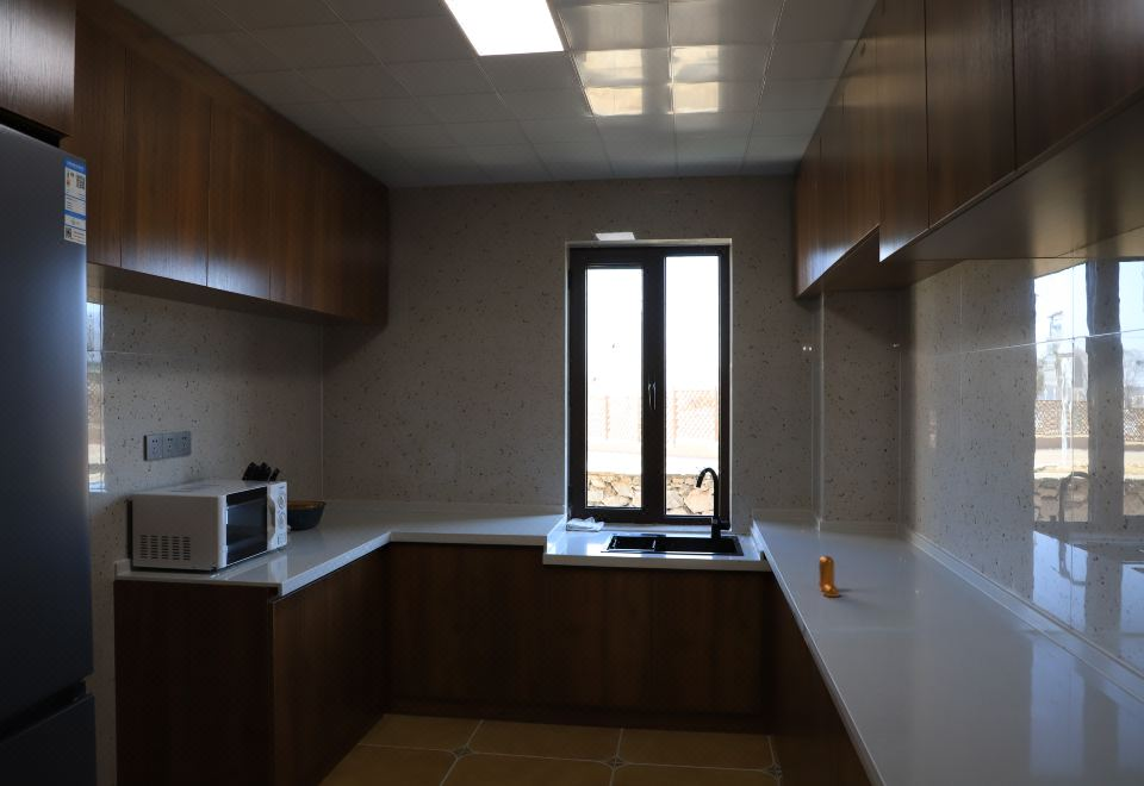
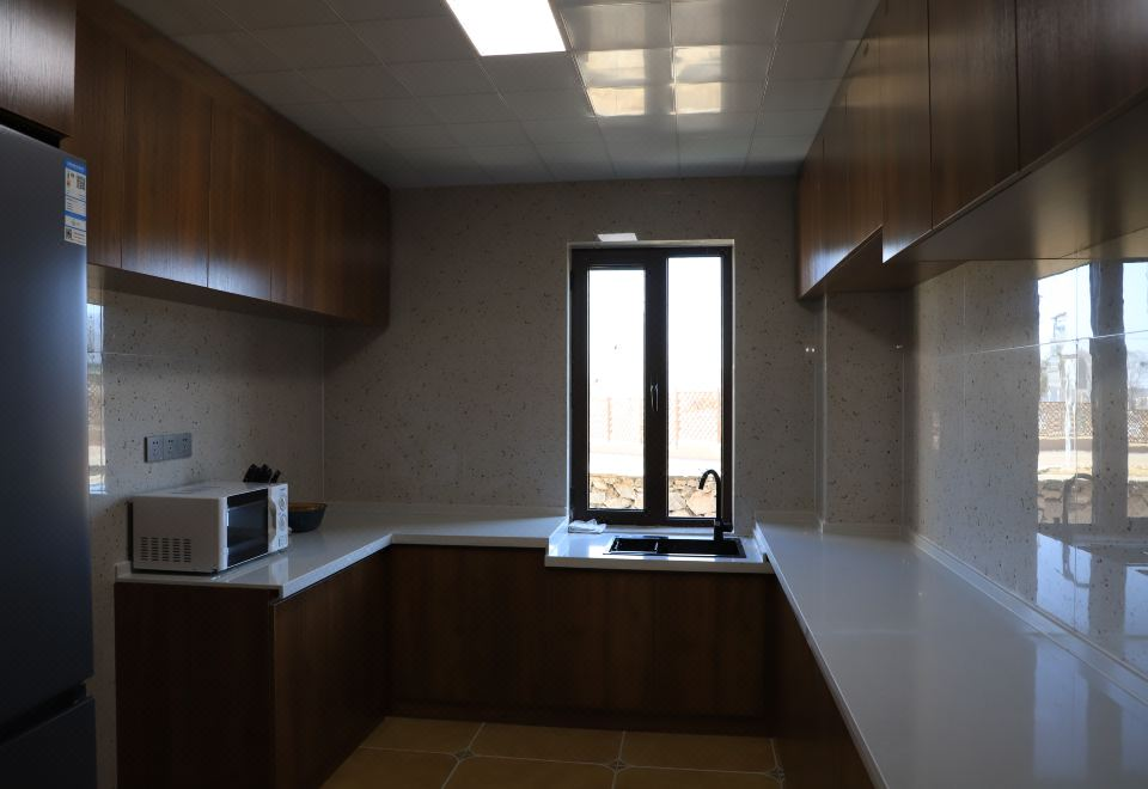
- pepper shaker (828, 575)
